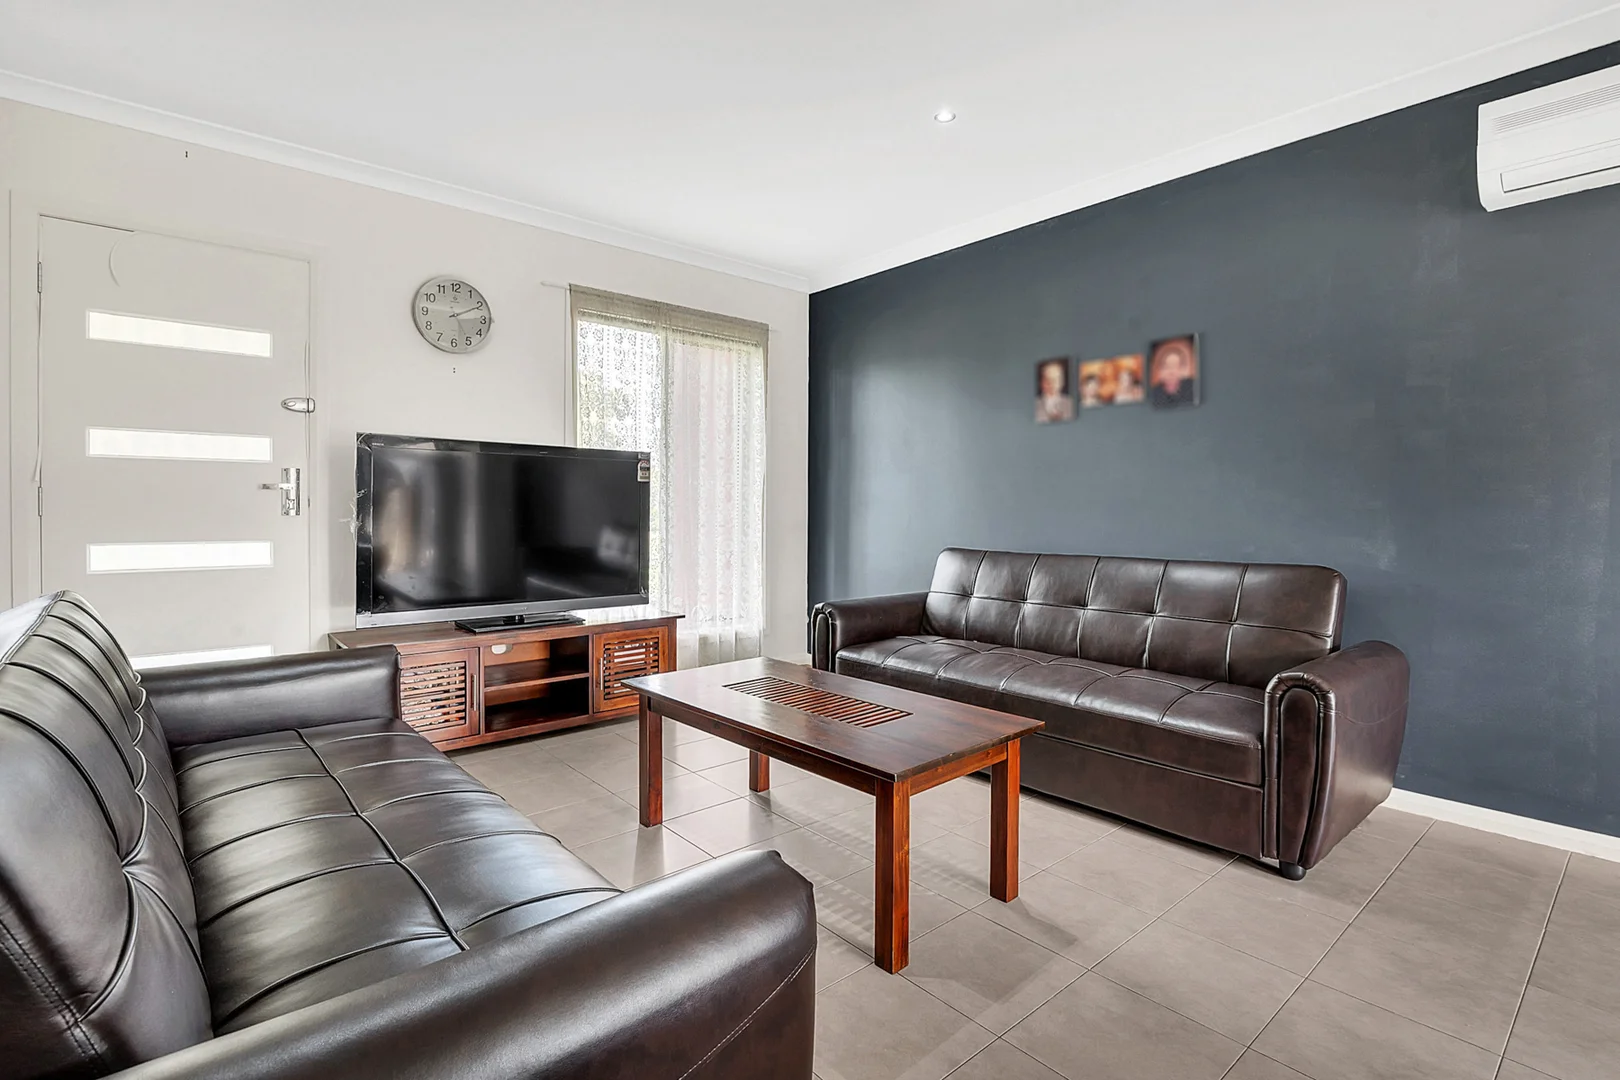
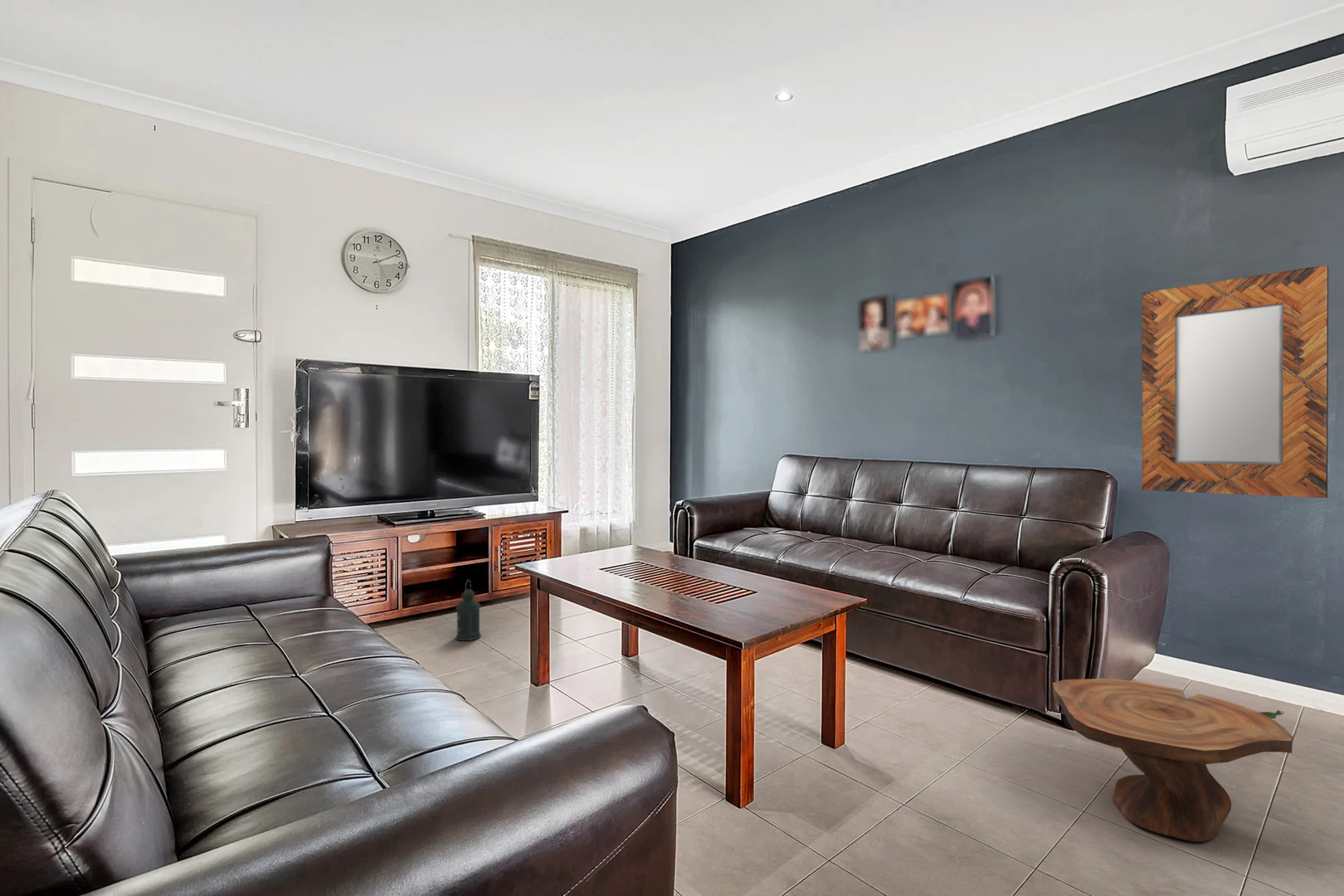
+ side table (1172, 759)
+ home mirror (1227, 387)
+ lantern (468, 608)
